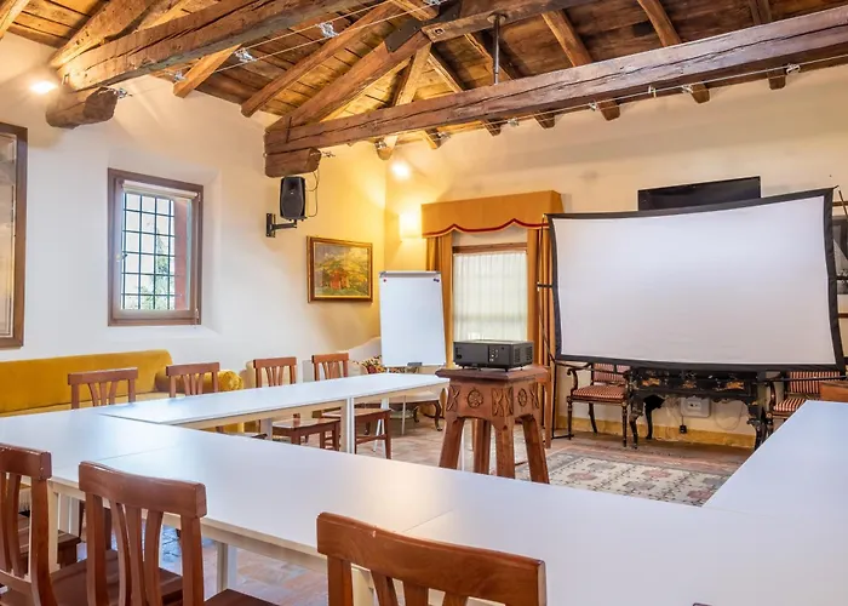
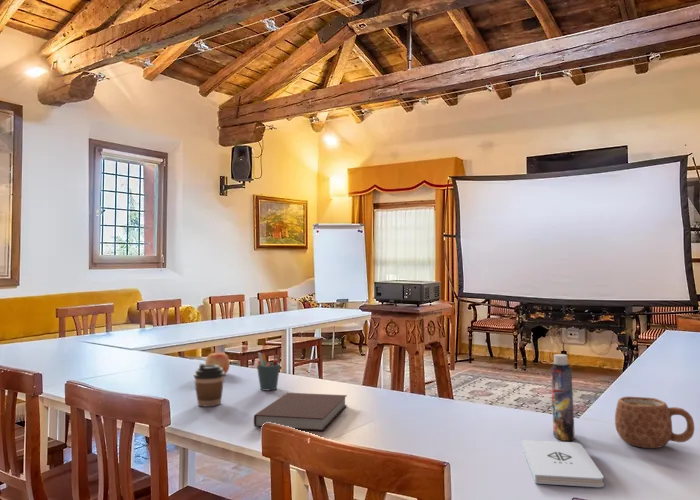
+ mug (653, 422)
+ notepad (559, 461)
+ notebook (303, 409)
+ apple (217, 363)
+ bottle (562, 395)
+ pen holder (268, 369)
+ coffee cup (209, 383)
